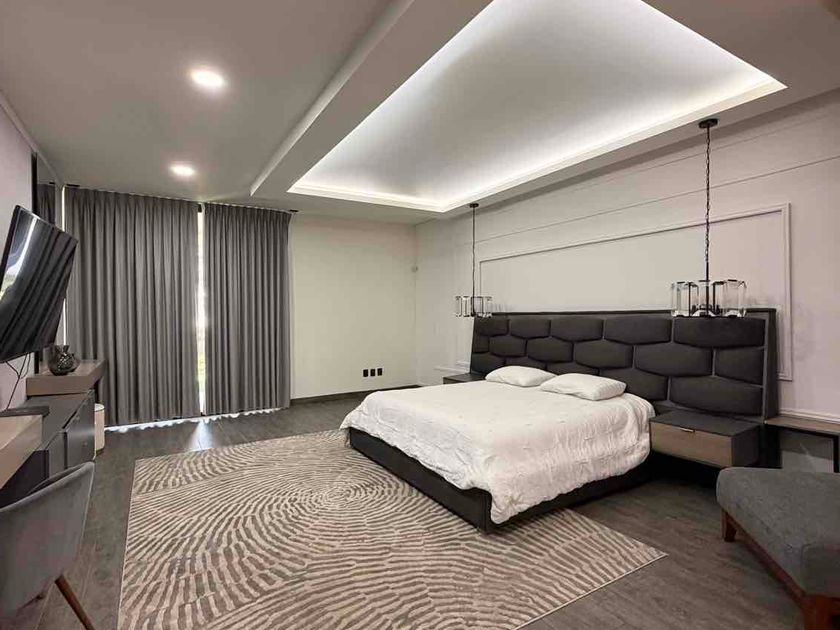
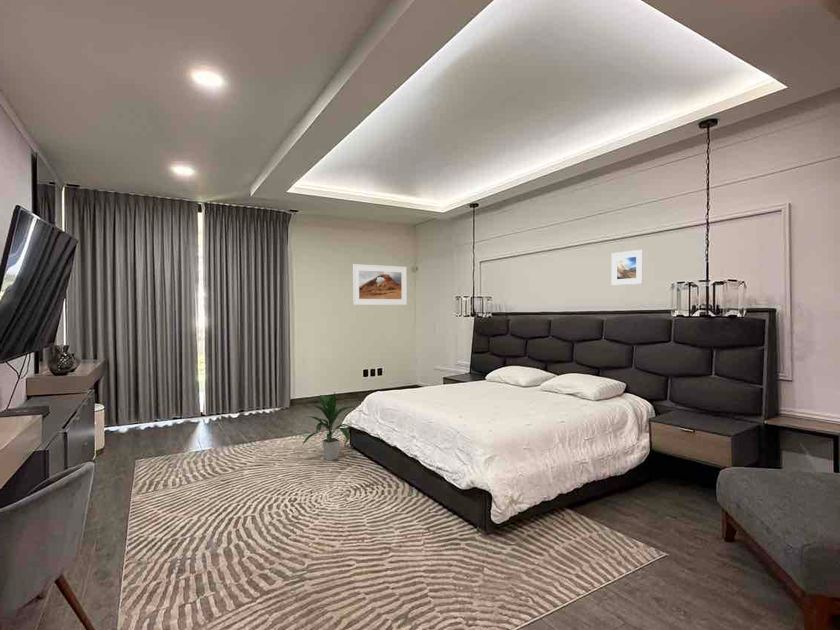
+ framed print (626, 268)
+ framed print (380, 285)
+ indoor plant (328, 425)
